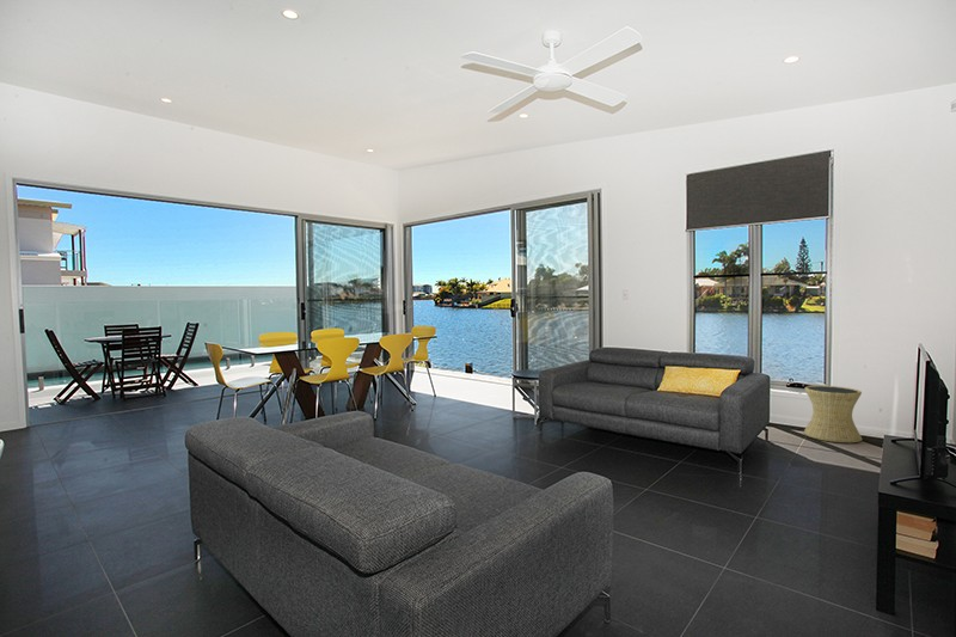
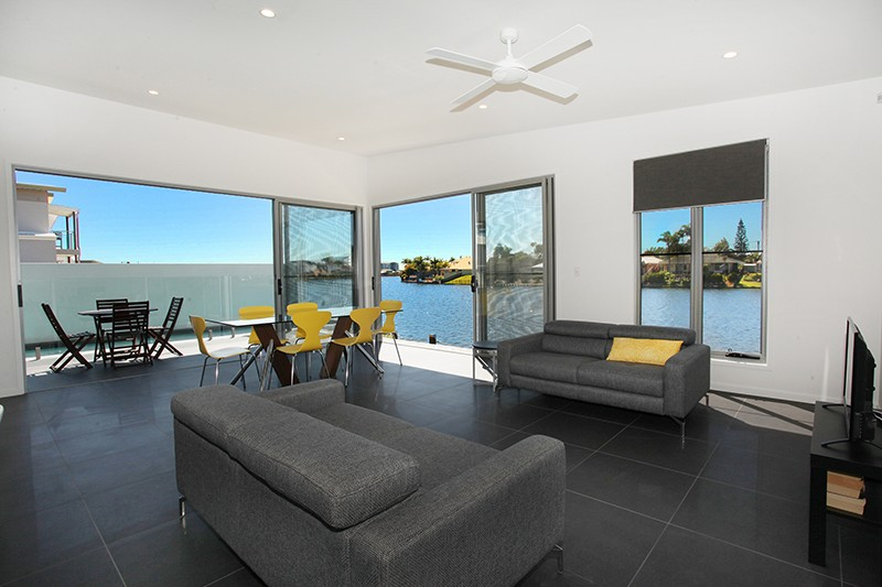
- side table (832, 412)
